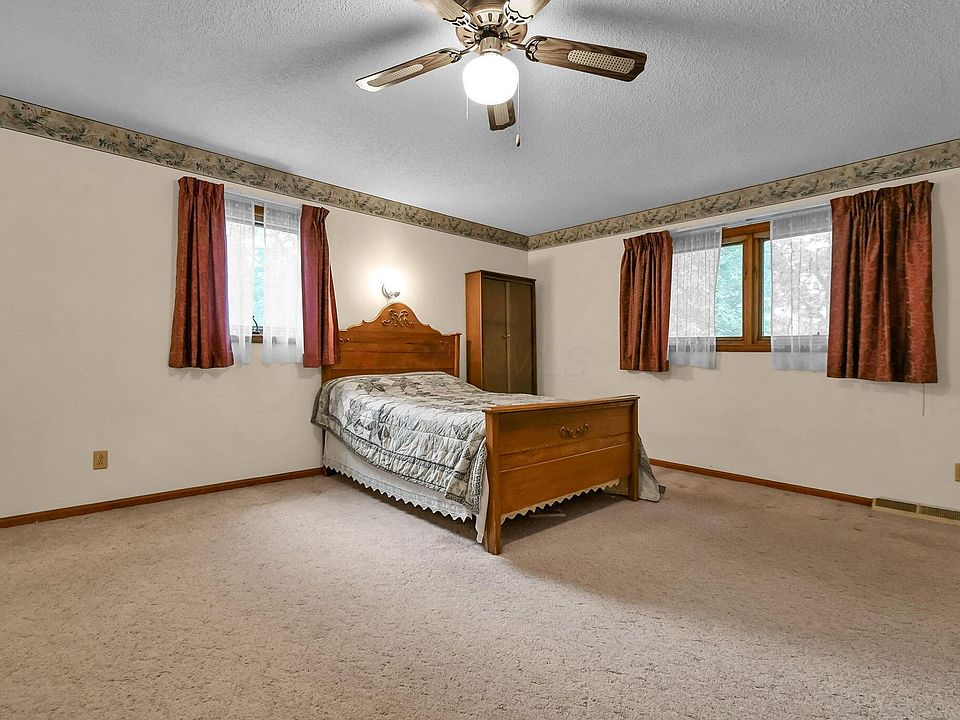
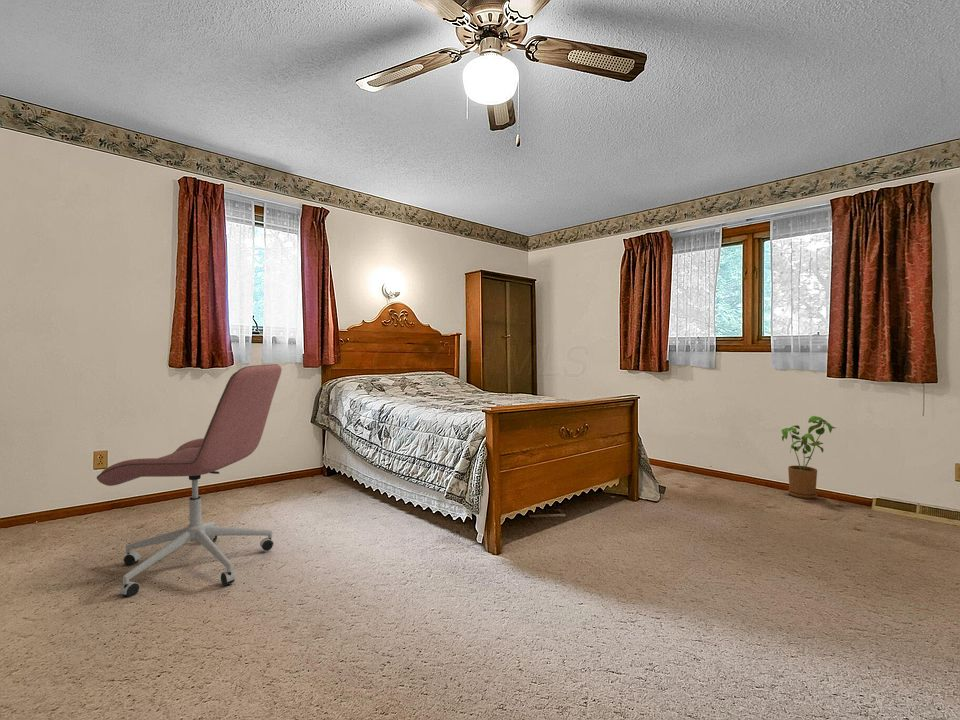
+ office chair (196, 465)
+ house plant (804, 456)
